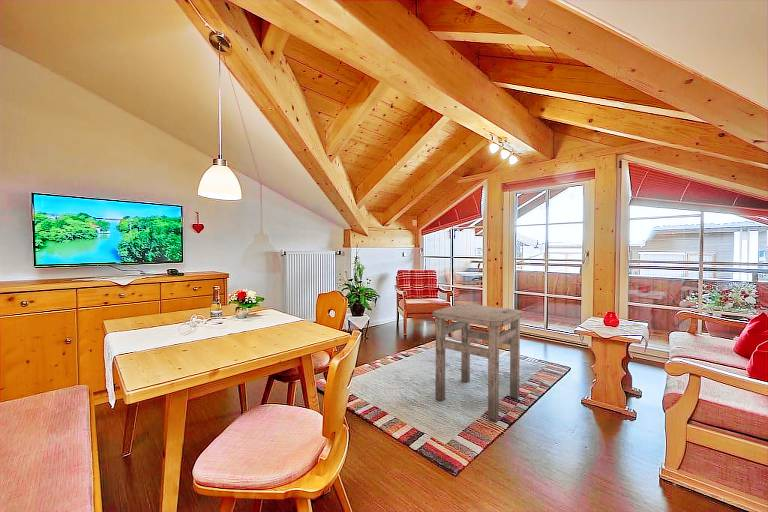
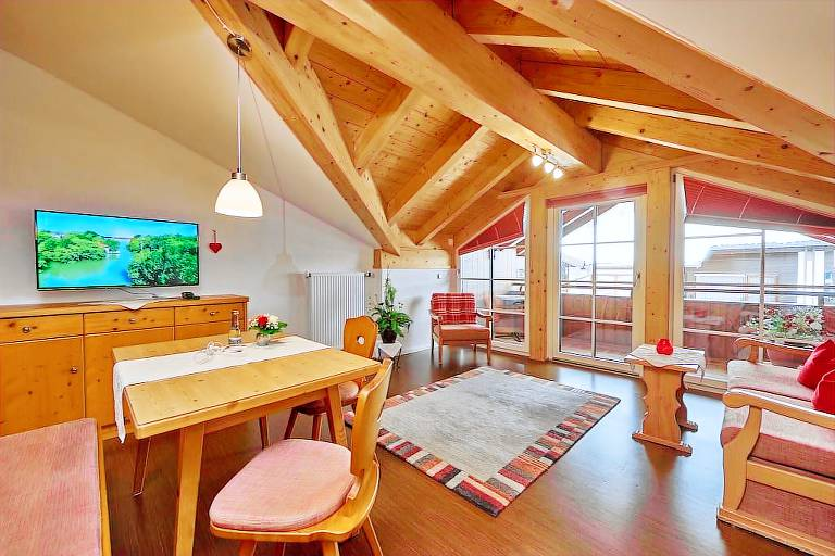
- side table (477, 354)
